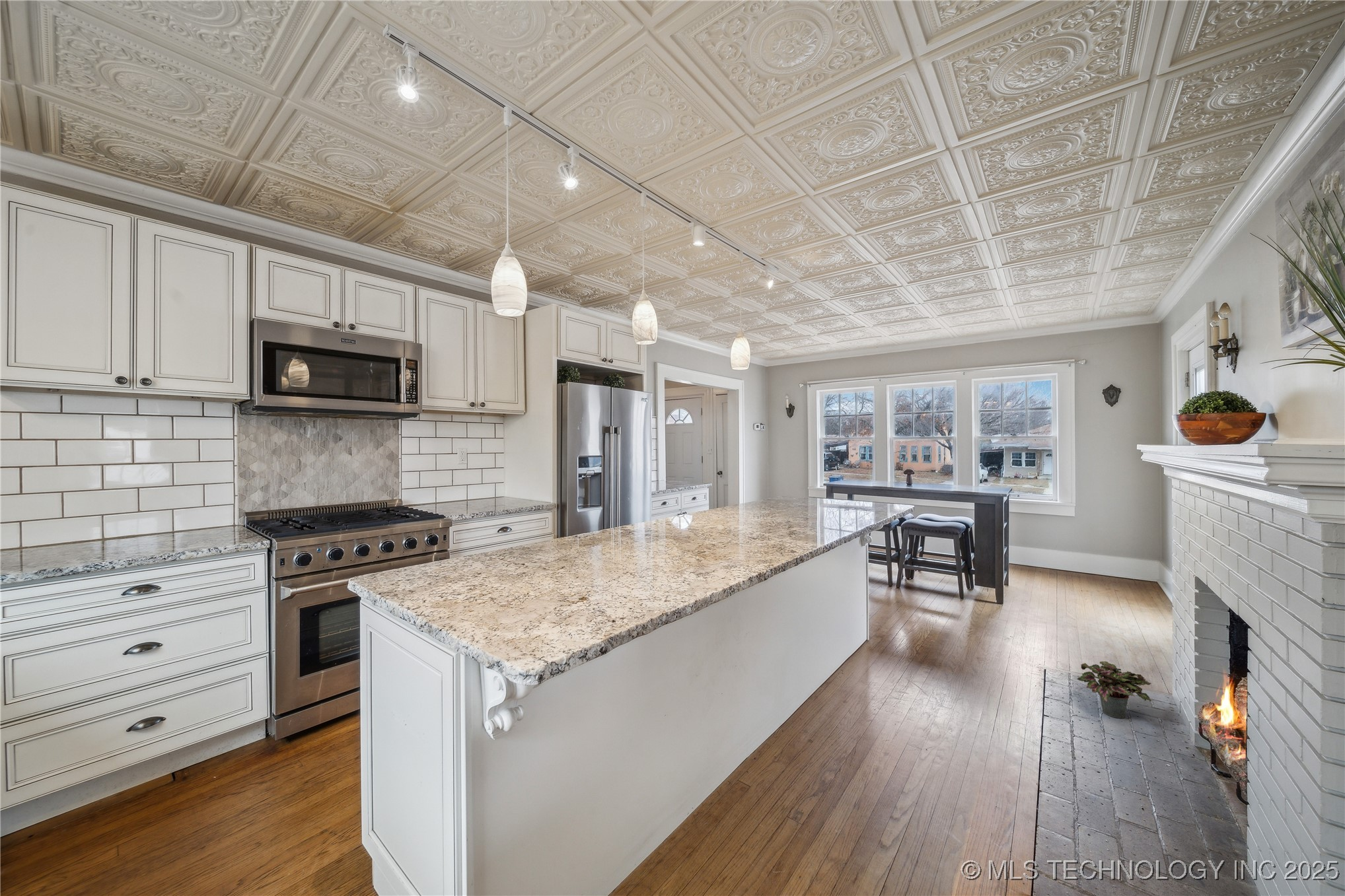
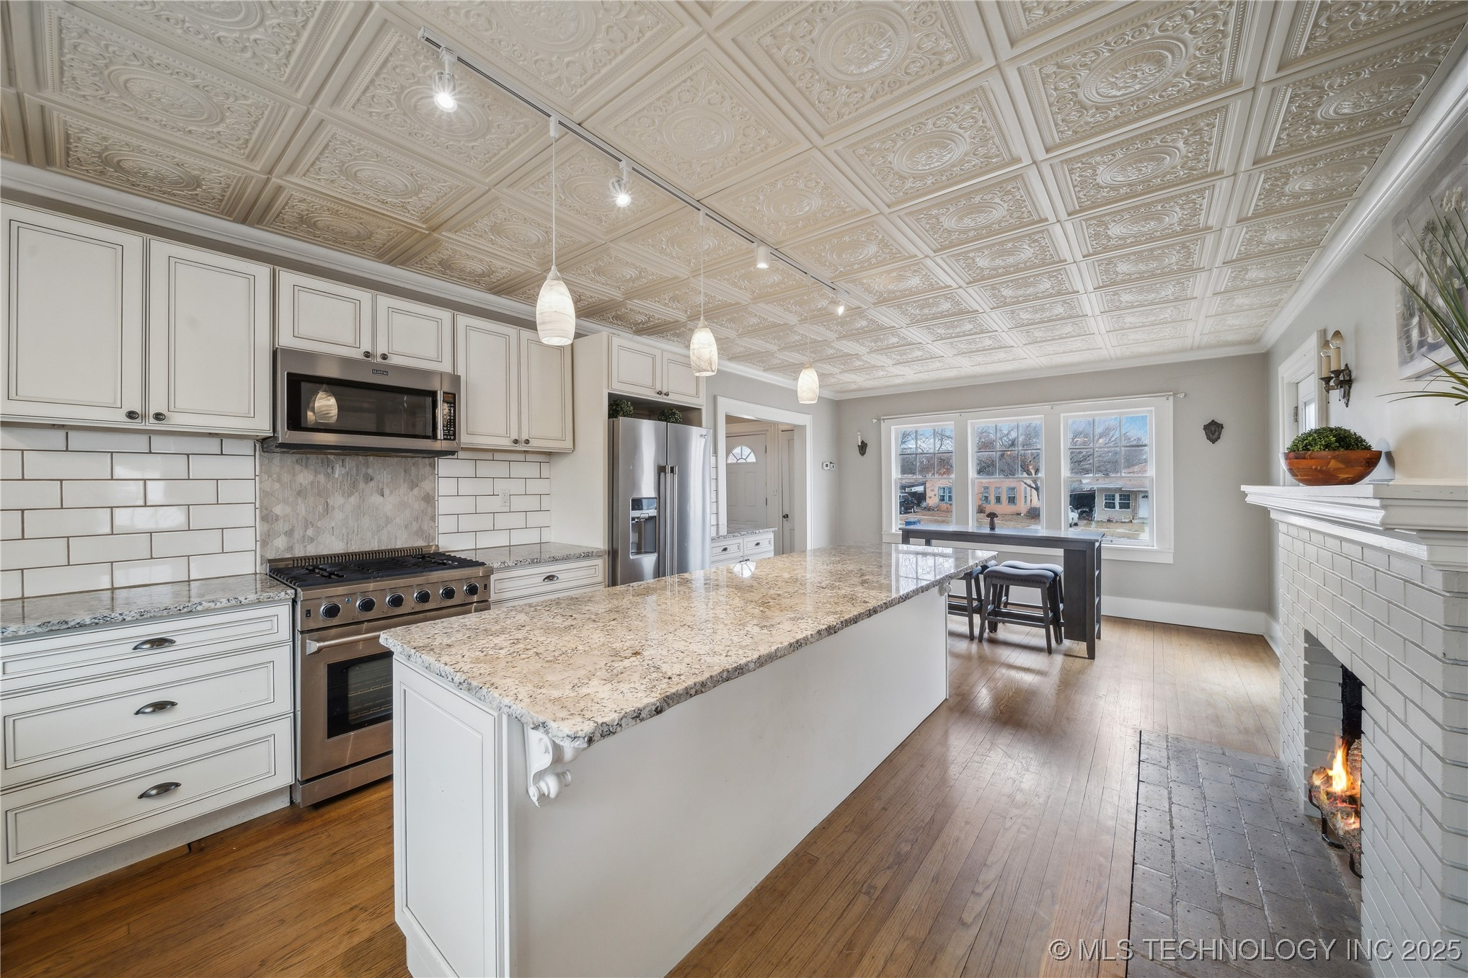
- potted plant (1114, 691)
